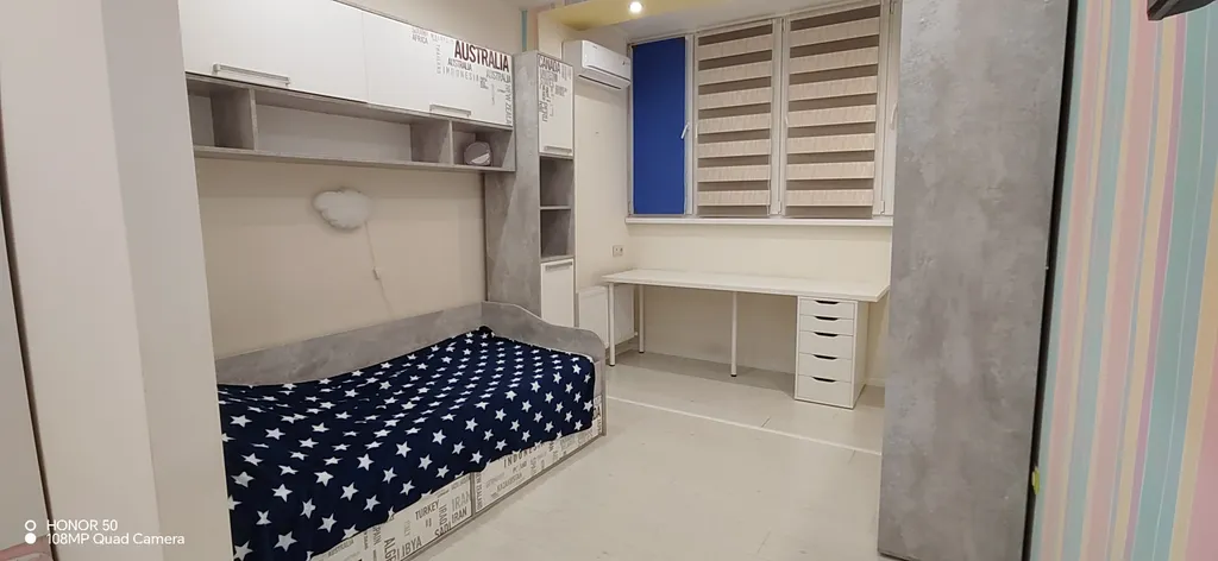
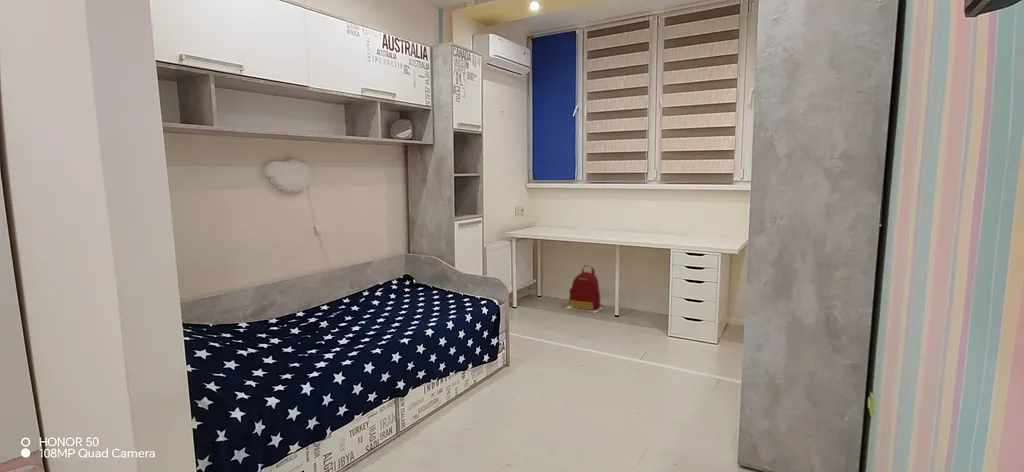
+ backpack (584, 287)
